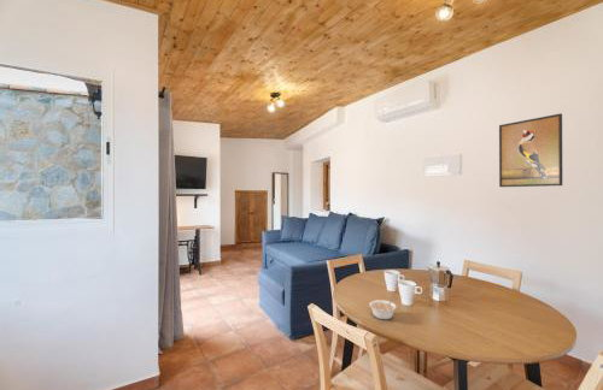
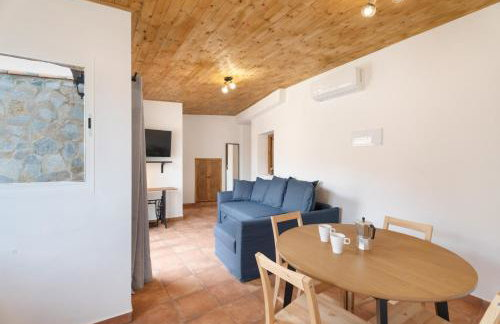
- legume (382, 308)
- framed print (528, 153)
